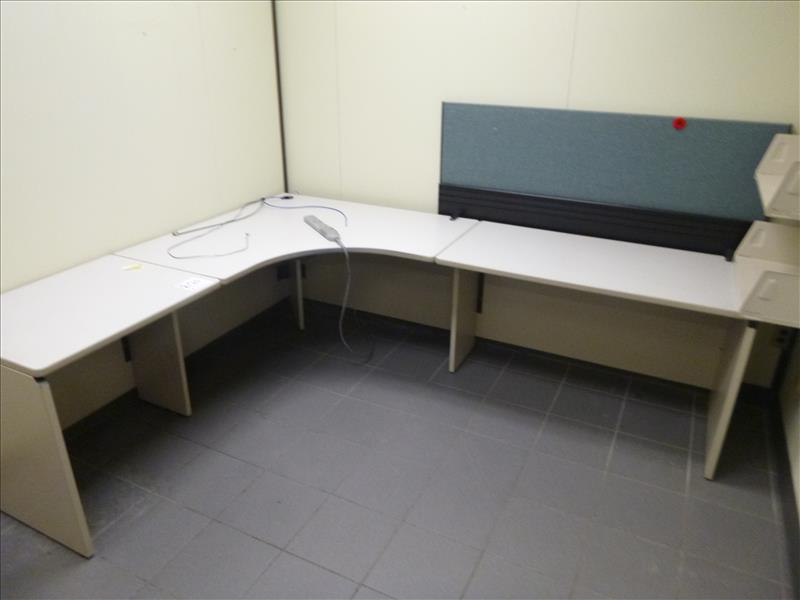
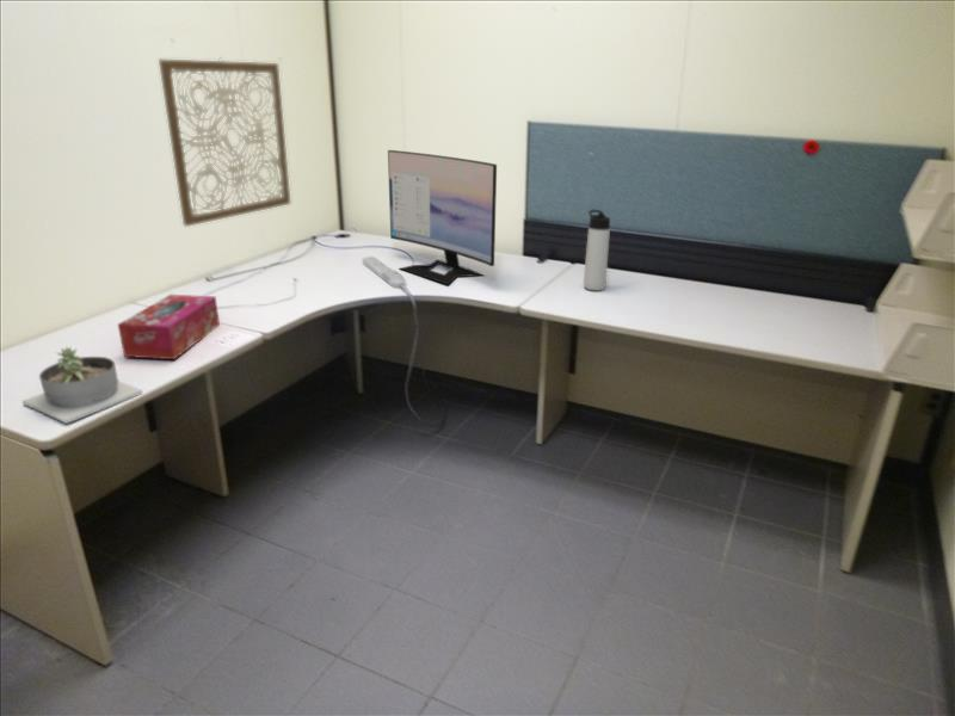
+ succulent planter (78, 372)
+ computer monitor (440, 216)
+ tissue box (172, 325)
+ wall art (228, 140)
+ thermos bottle (596, 249)
